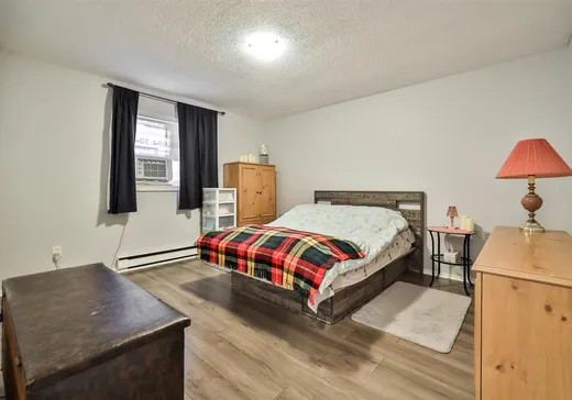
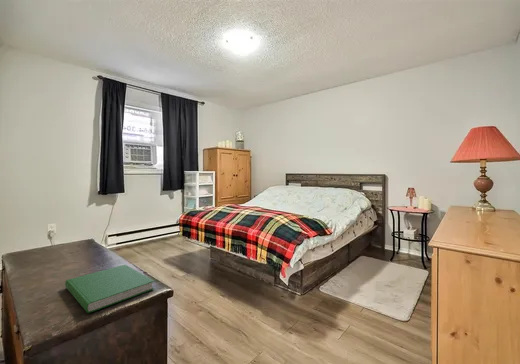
+ hardcover book (109, 284)
